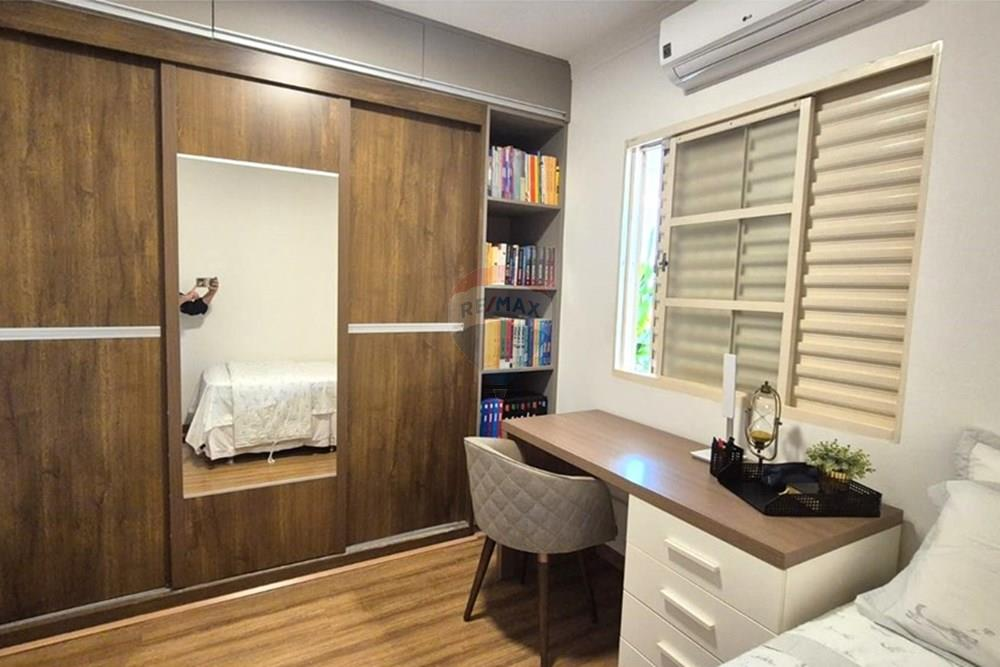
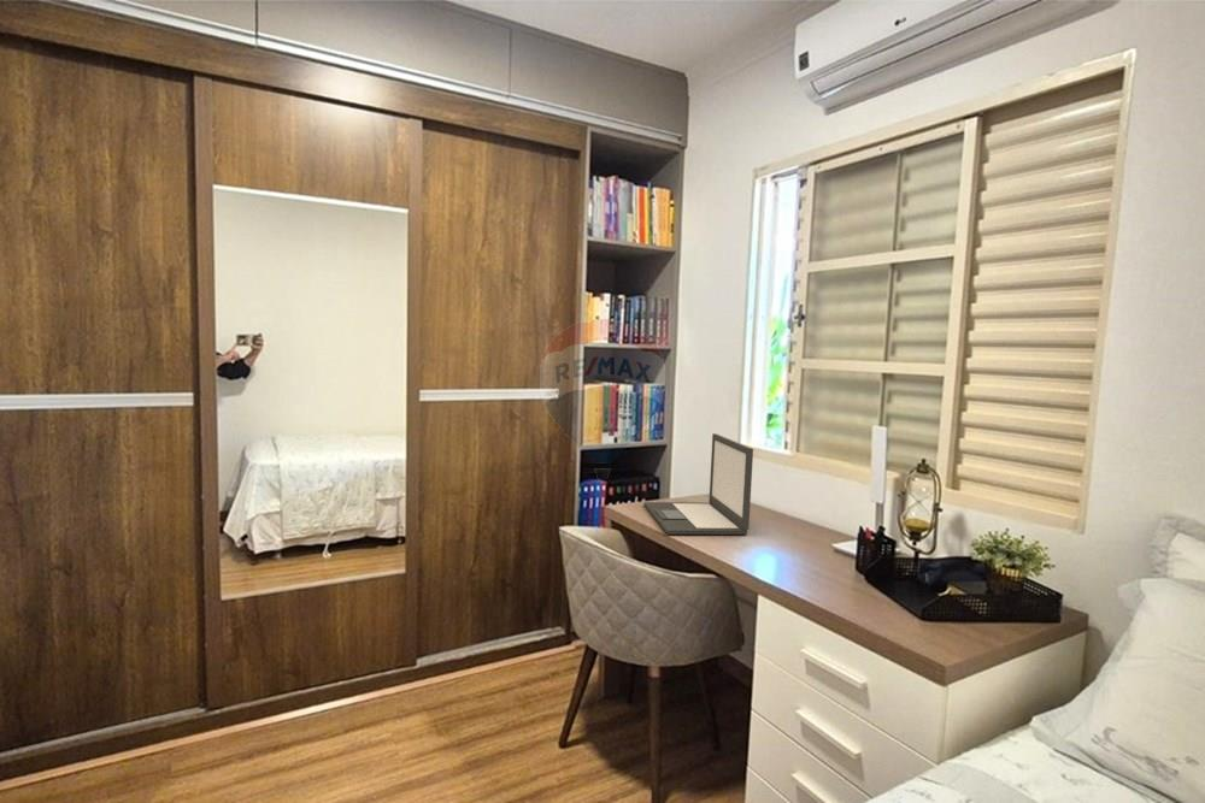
+ laptop (710, 479)
